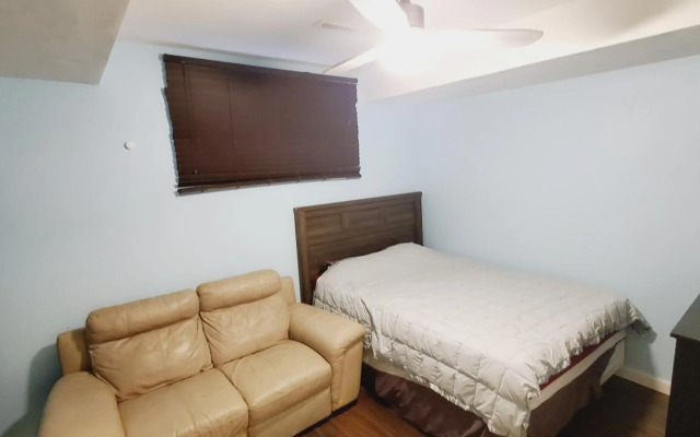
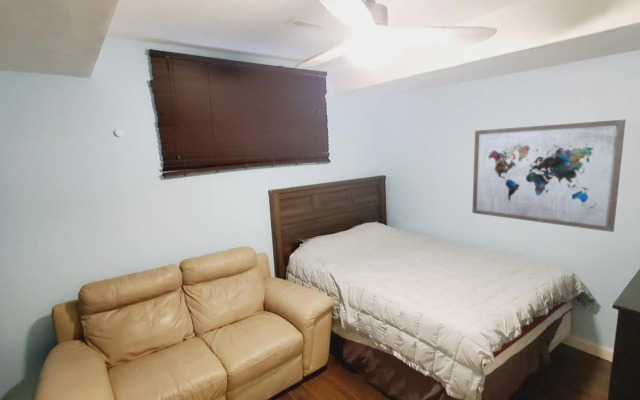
+ wall art (535, 174)
